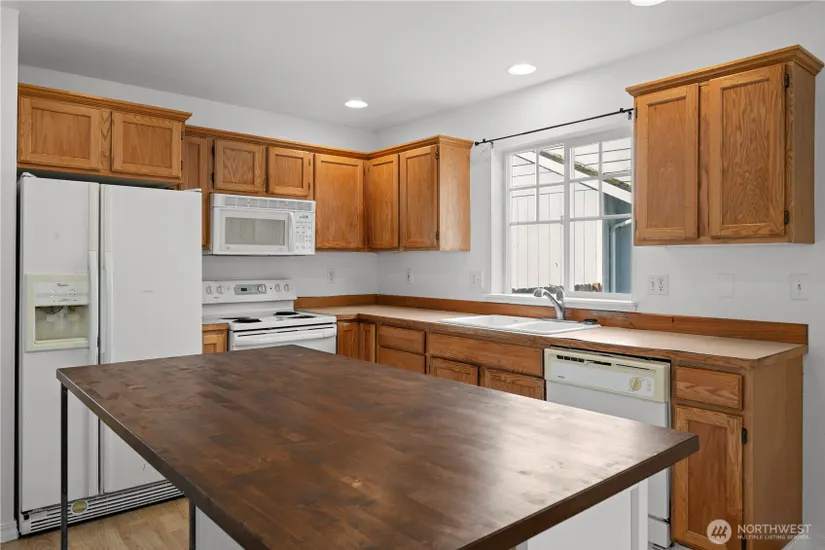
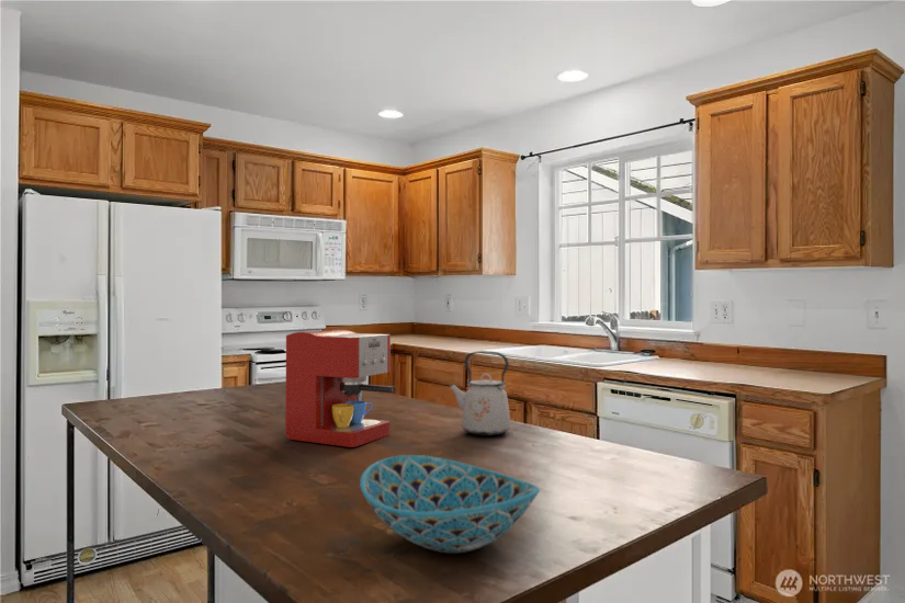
+ coffee maker (338, 384)
+ bowl (446, 508)
+ kettle (477, 391)
